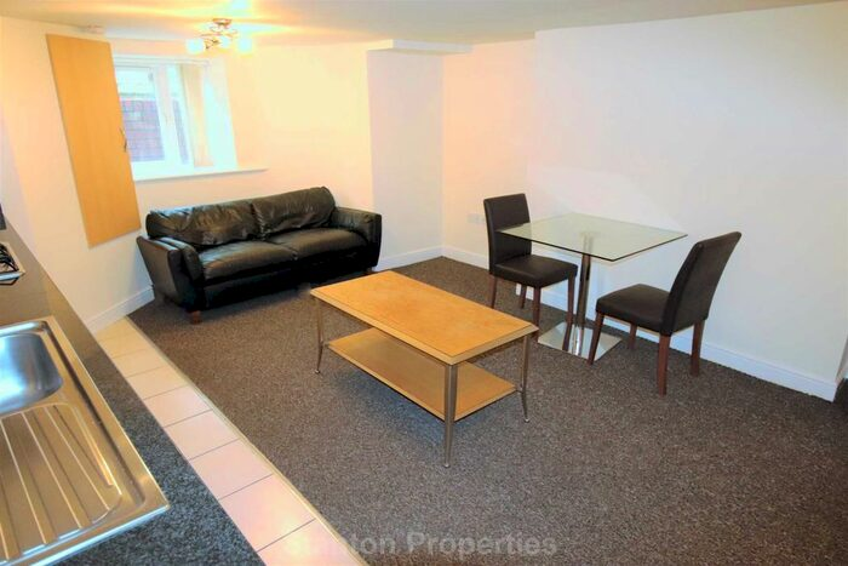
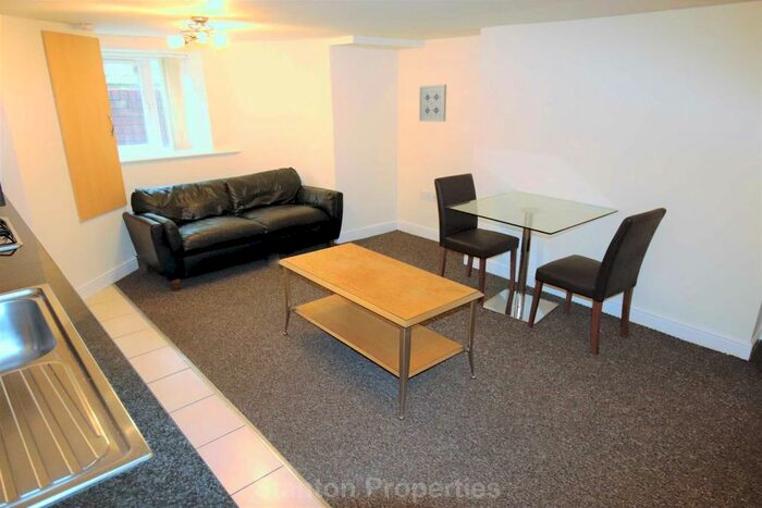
+ wall art (432, 103)
